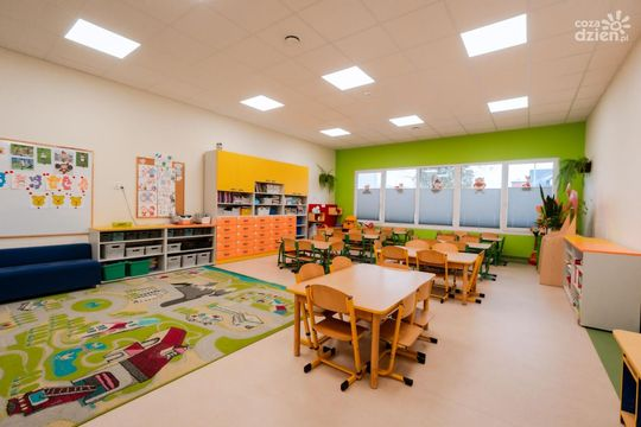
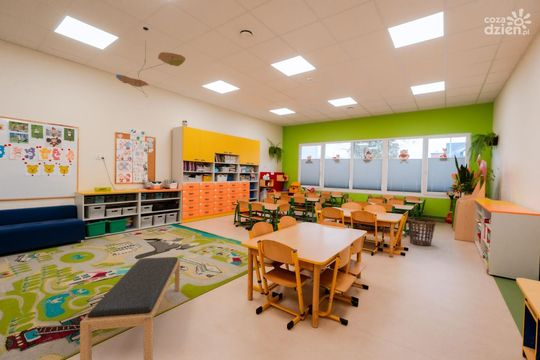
+ ceiling mobile (150, 67)
+ basket (421, 230)
+ bench (143, 298)
